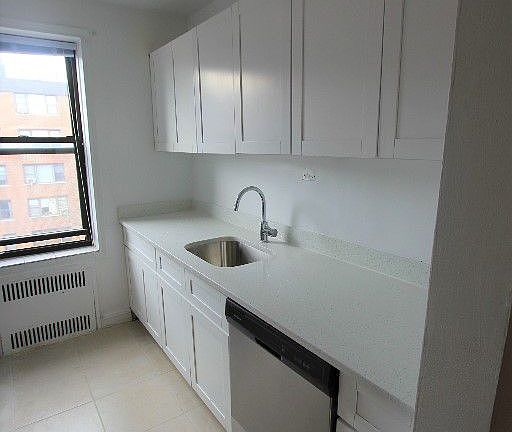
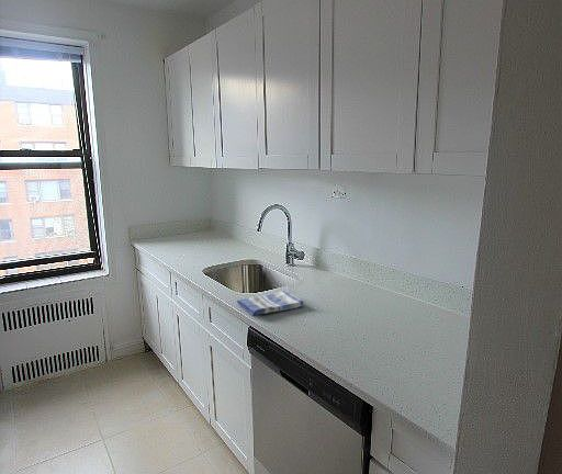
+ dish towel (270, 302)
